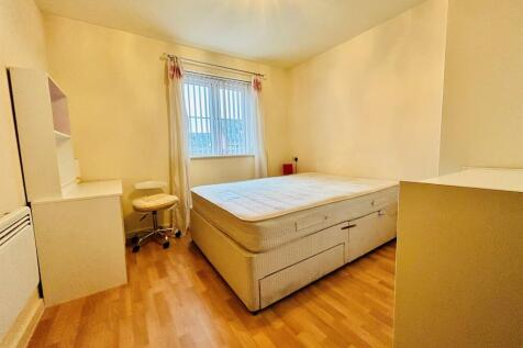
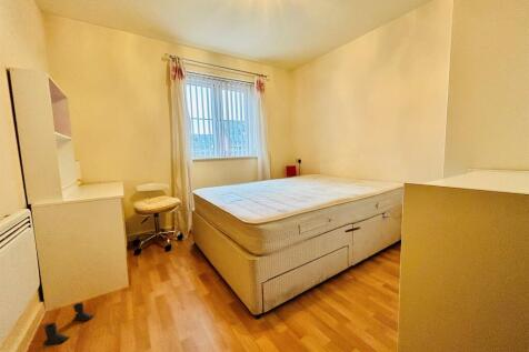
+ boots (73, 320)
